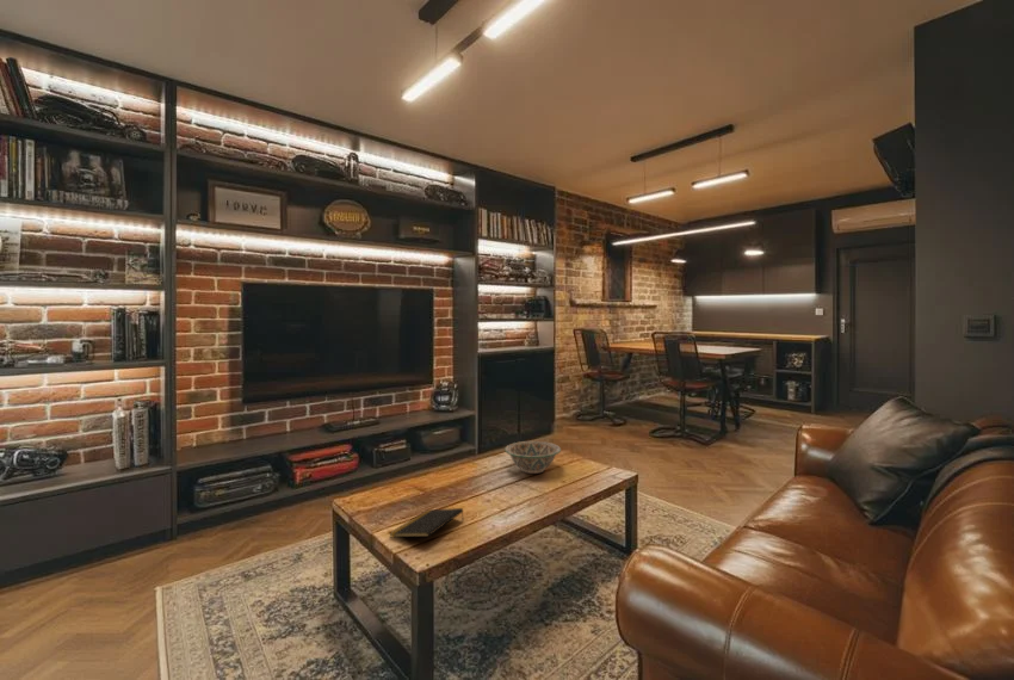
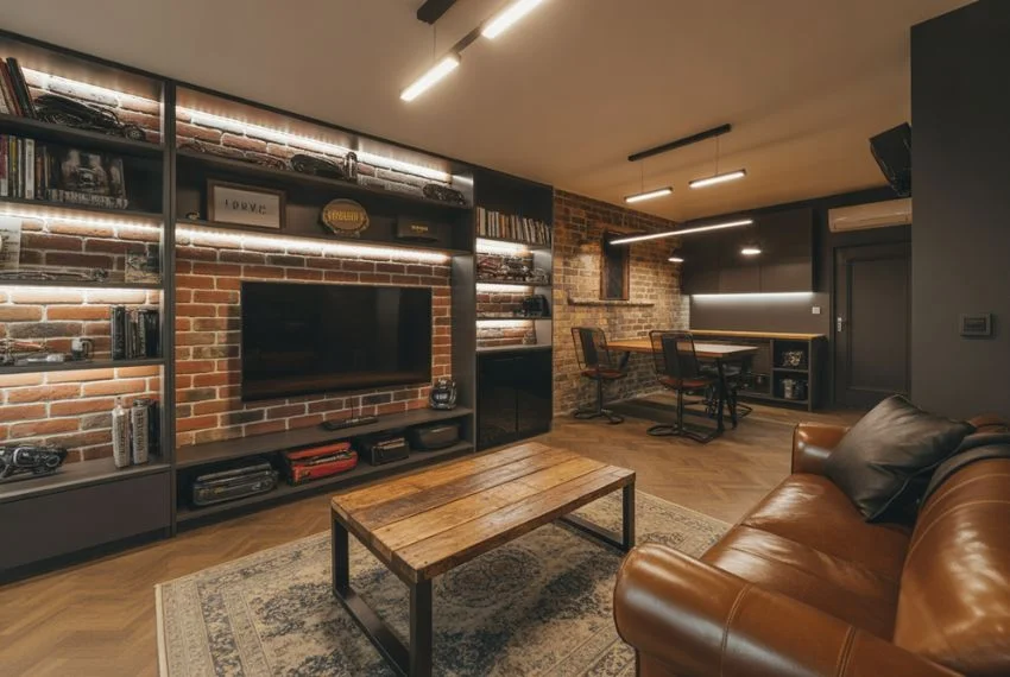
- decorative bowl (532, 458)
- notepad (427, 521)
